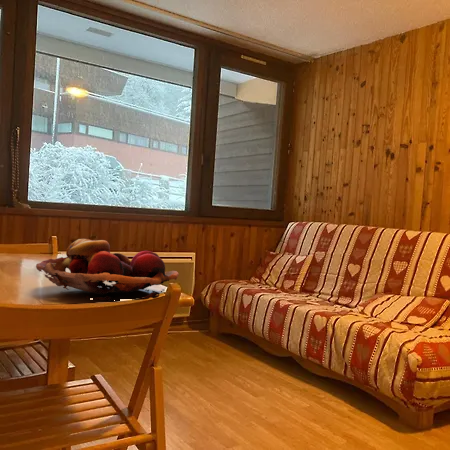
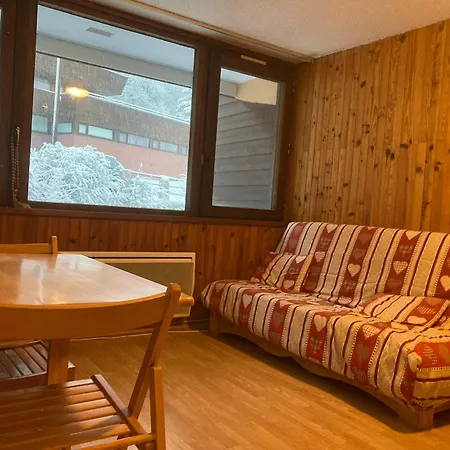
- fruit basket (106, 266)
